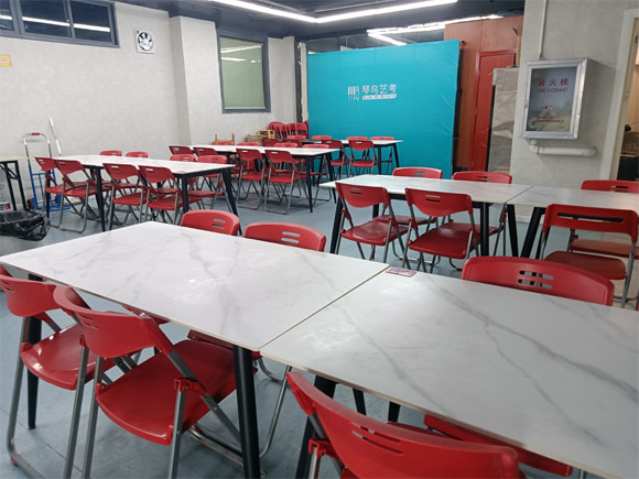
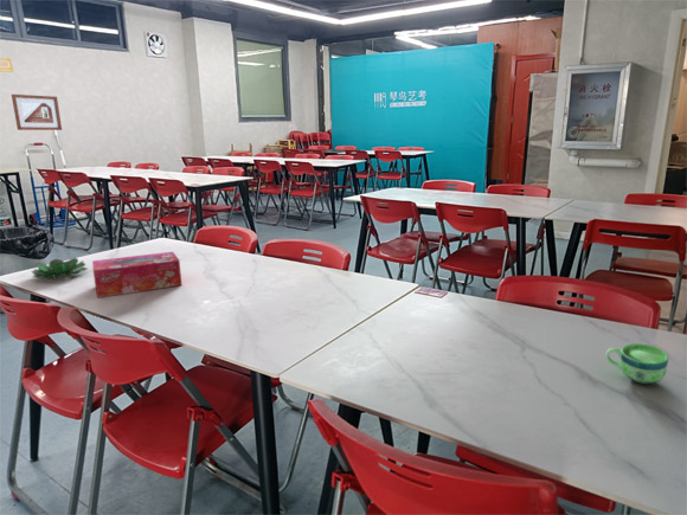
+ succulent plant (59, 268)
+ tissue box (137, 272)
+ picture frame (37, 112)
+ cup (635, 363)
